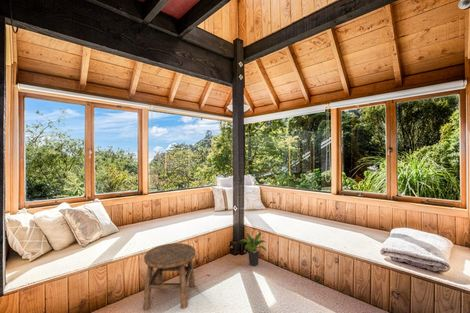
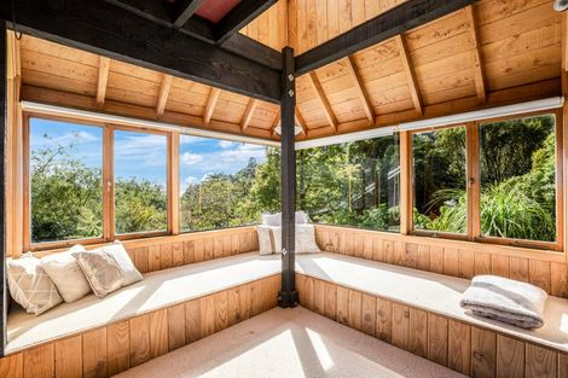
- stool (170, 270)
- potted plant (253, 248)
